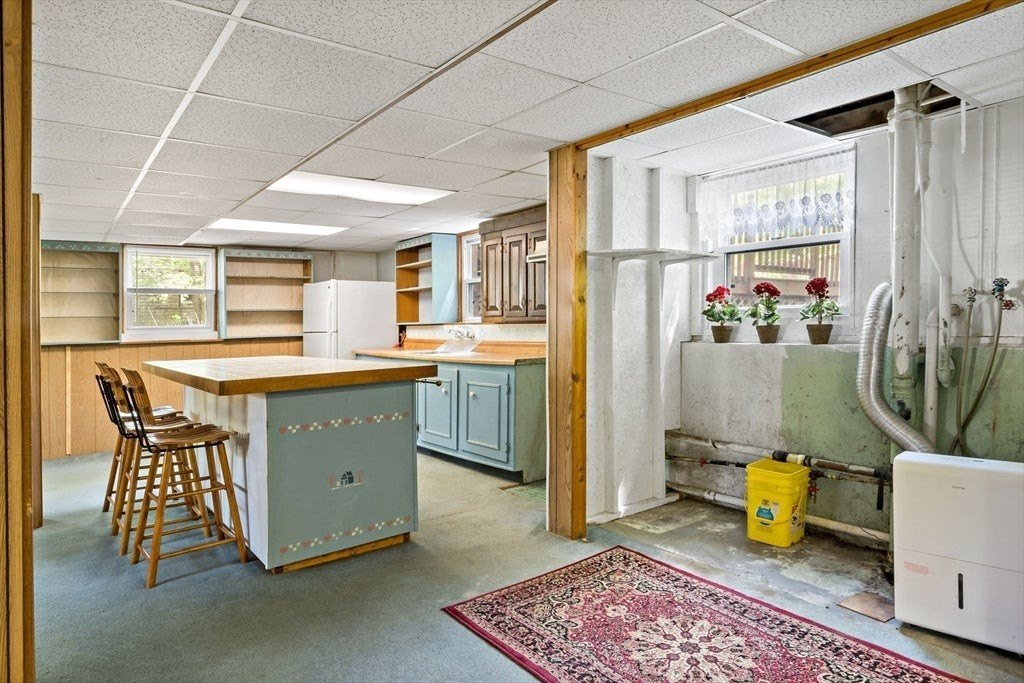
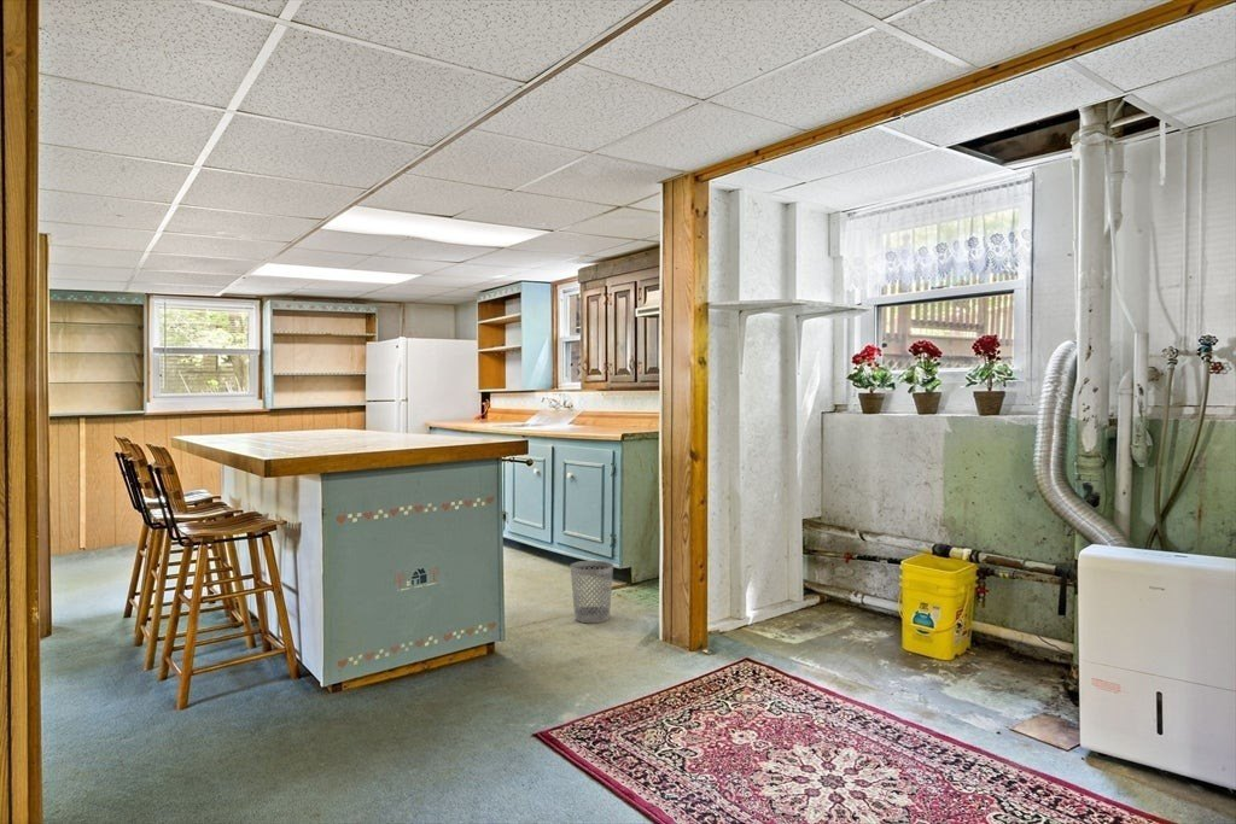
+ wastebasket (591, 591)
